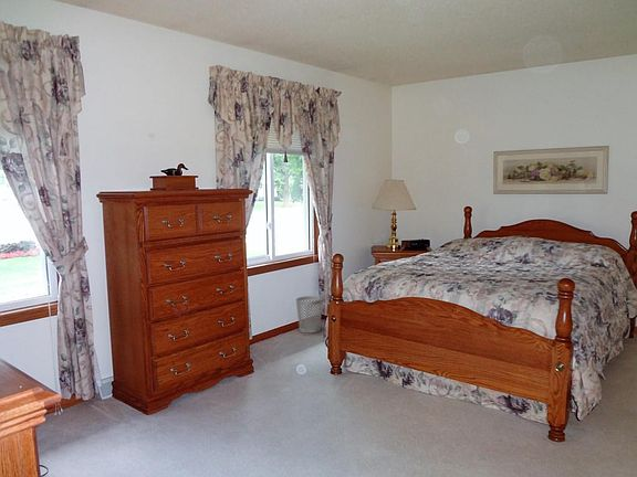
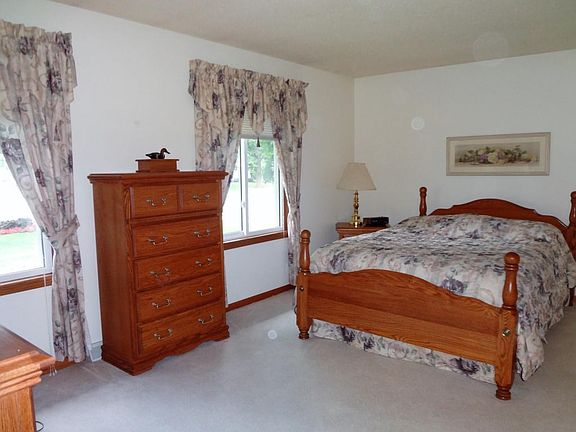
- wastebasket (309, 314)
